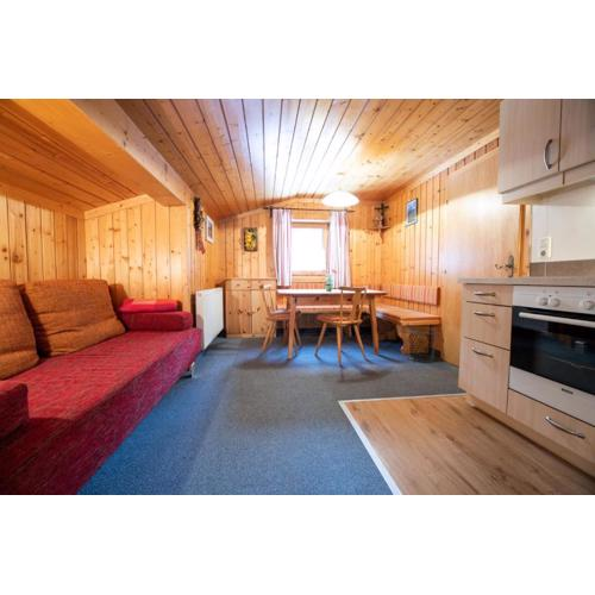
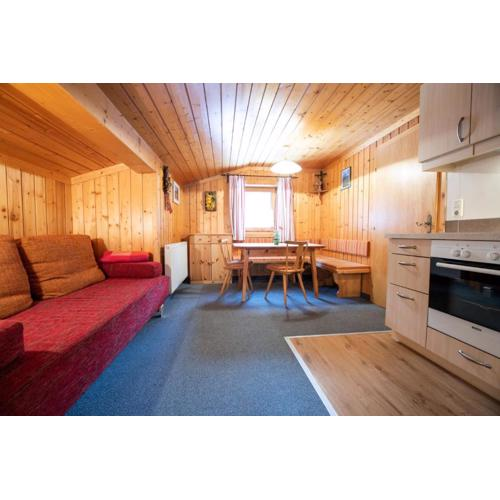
- waste bin (421, 344)
